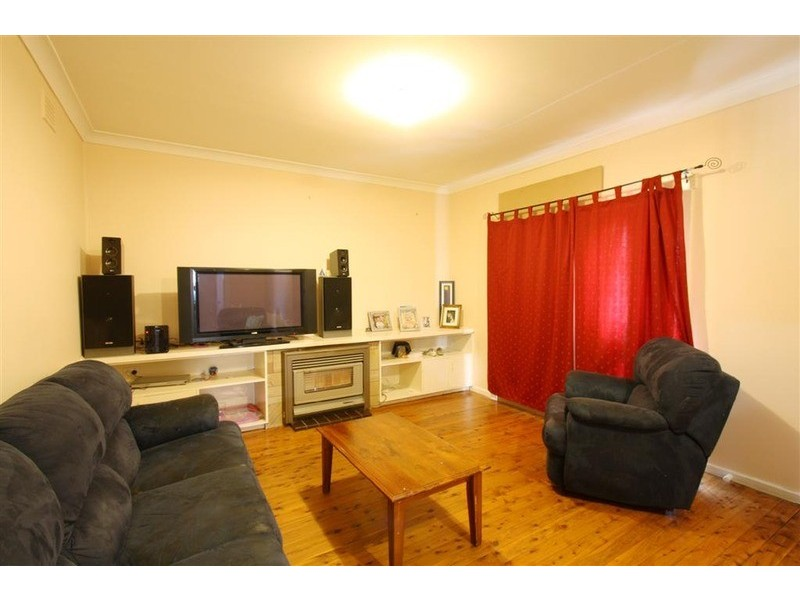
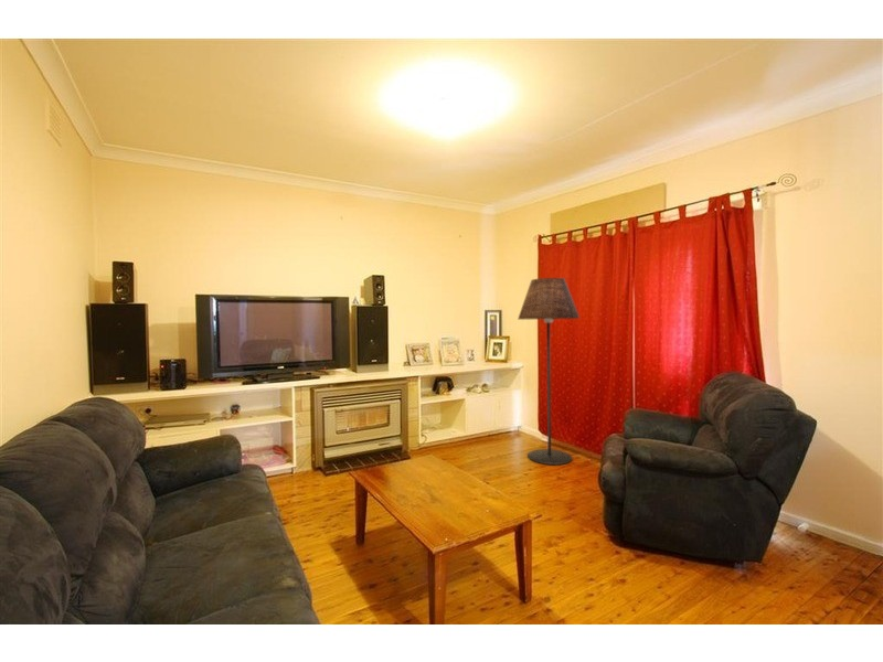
+ floor lamp (549, 369)
